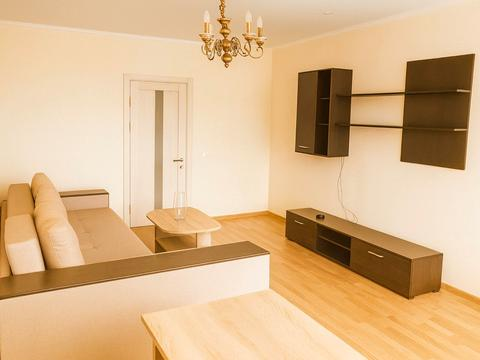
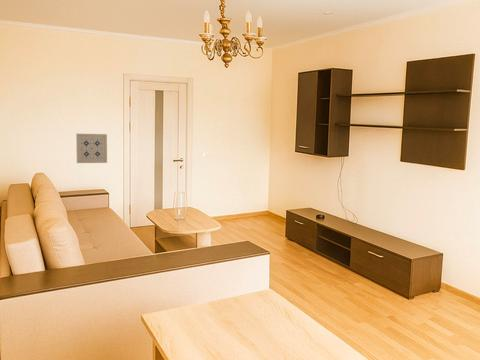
+ wall art (91, 148)
